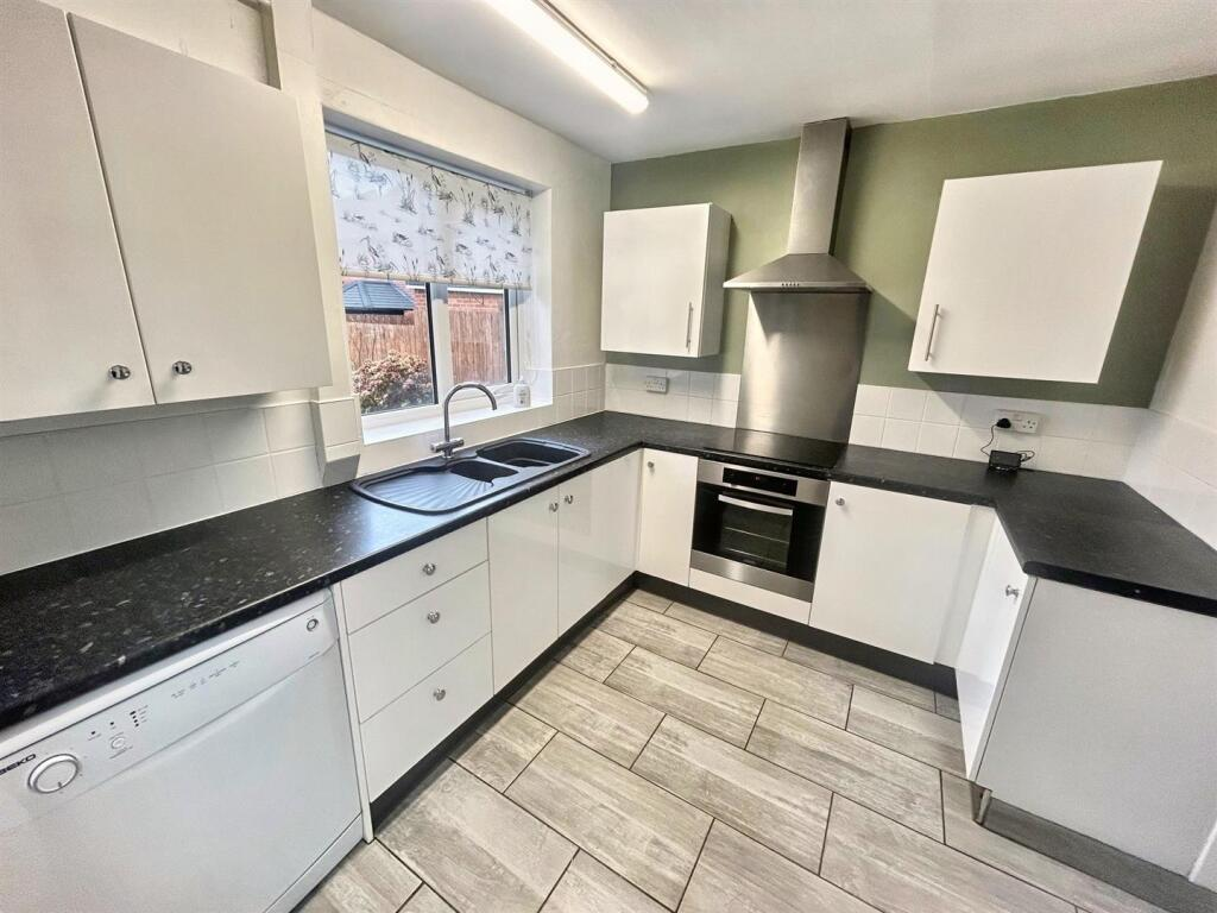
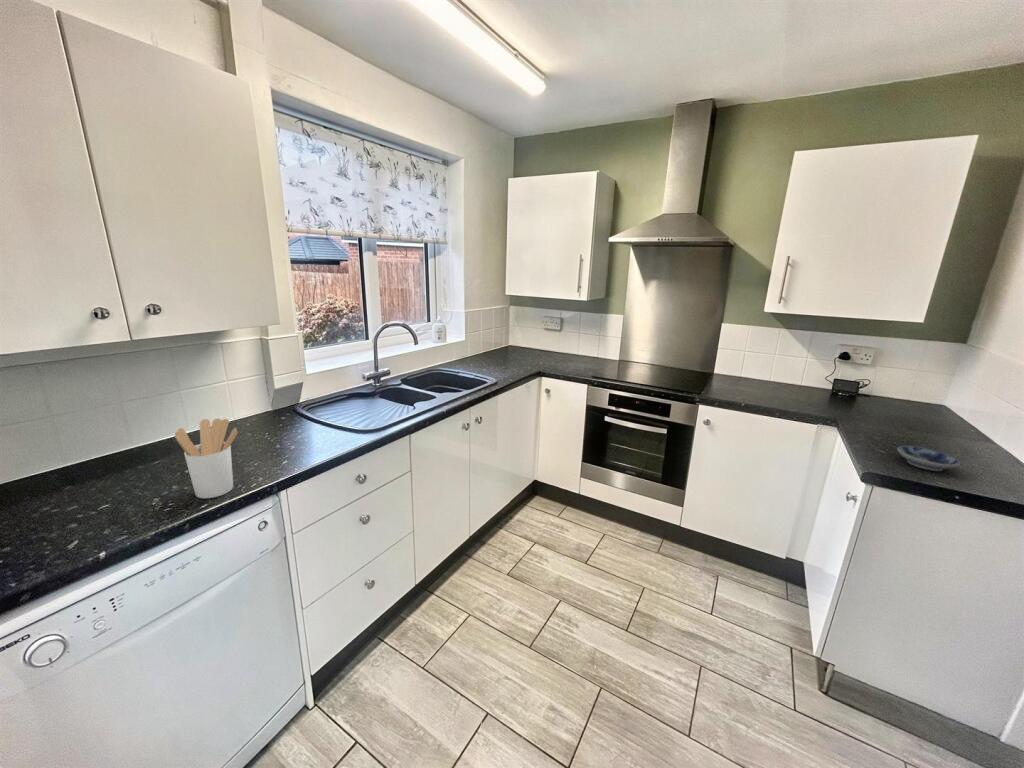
+ utensil holder (212, 455)
+ bowl (926, 459)
